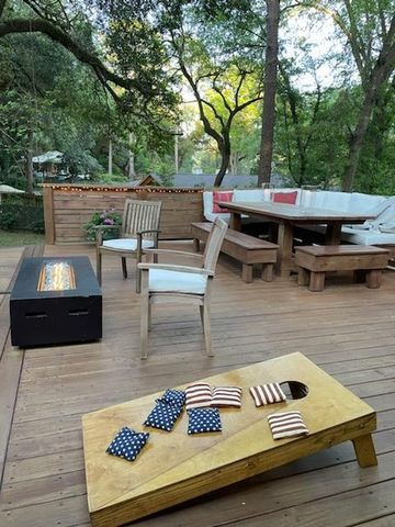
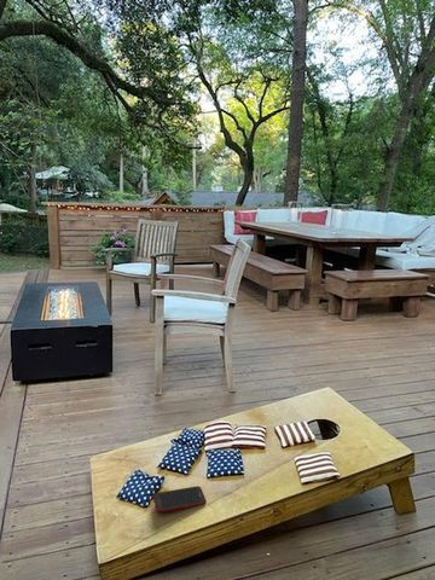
+ cell phone (179, 499)
